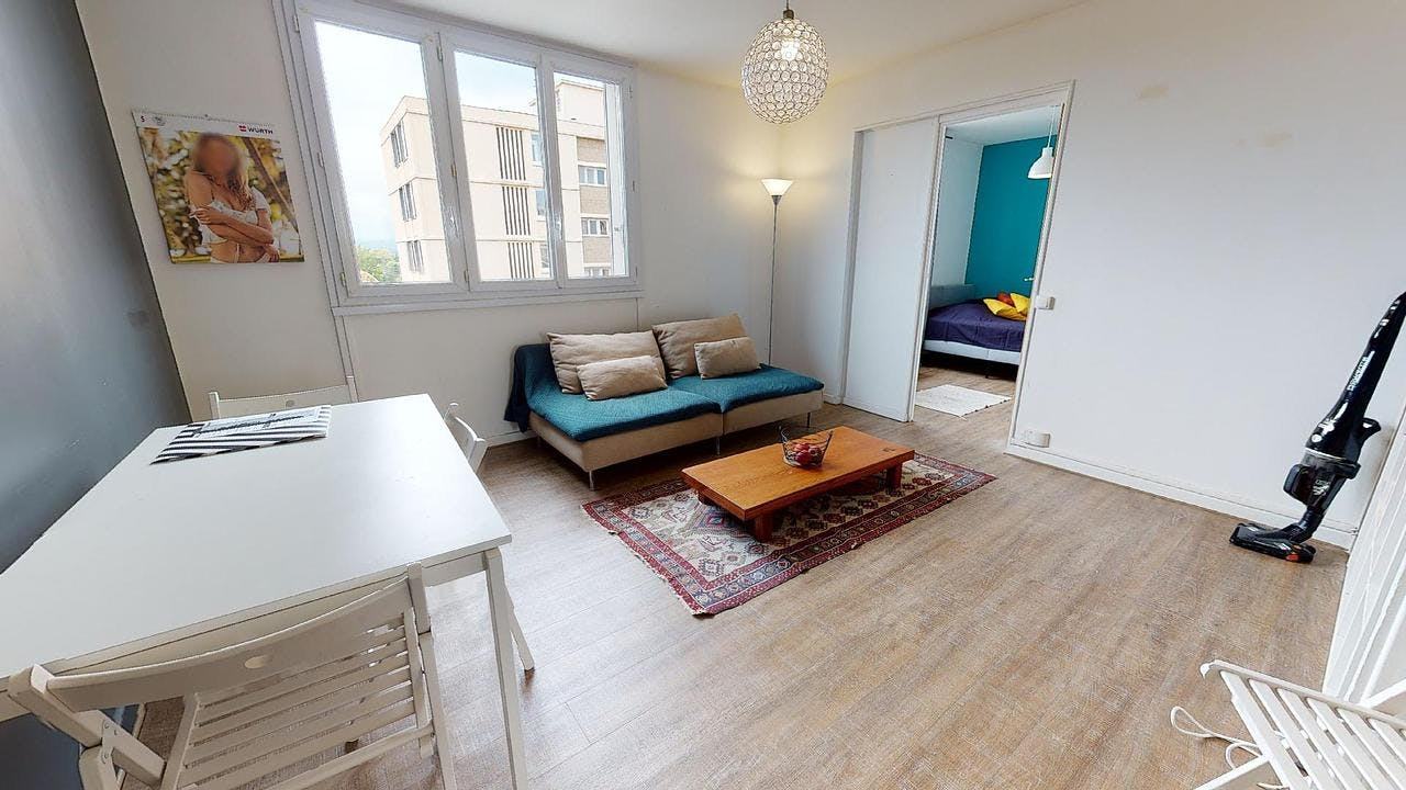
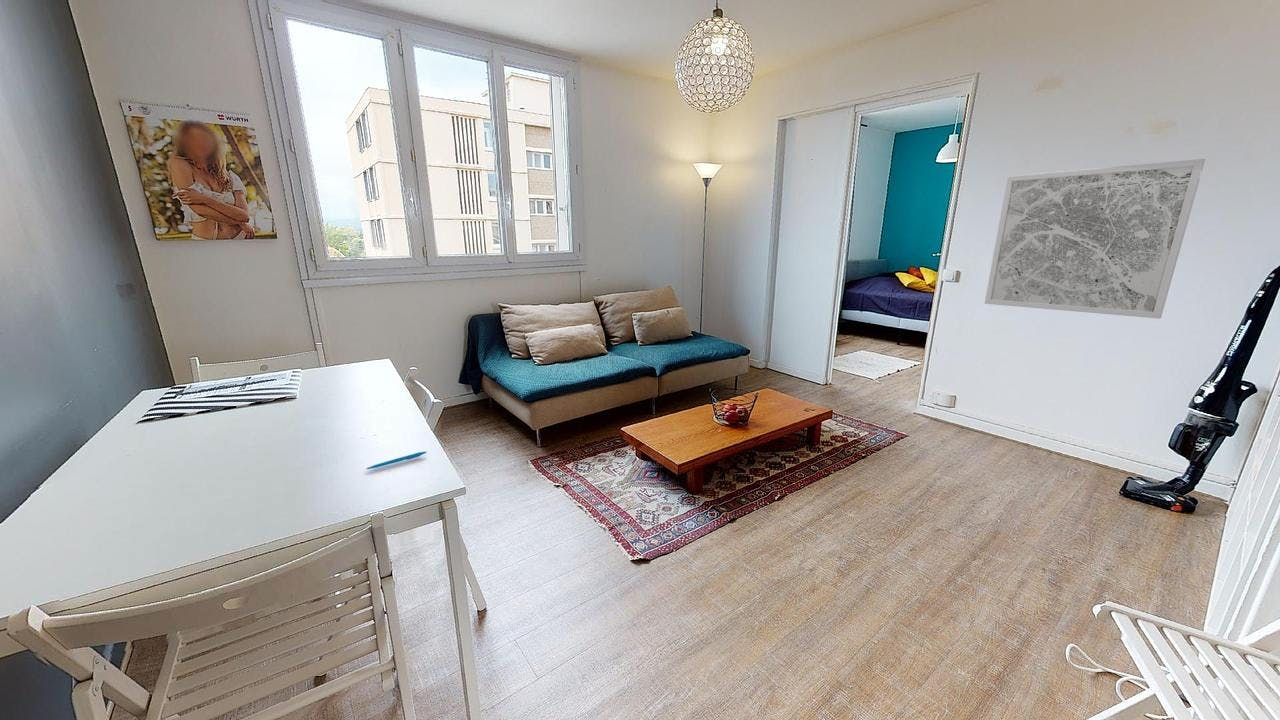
+ wall art (1078, 242)
+ pen (397, 460)
